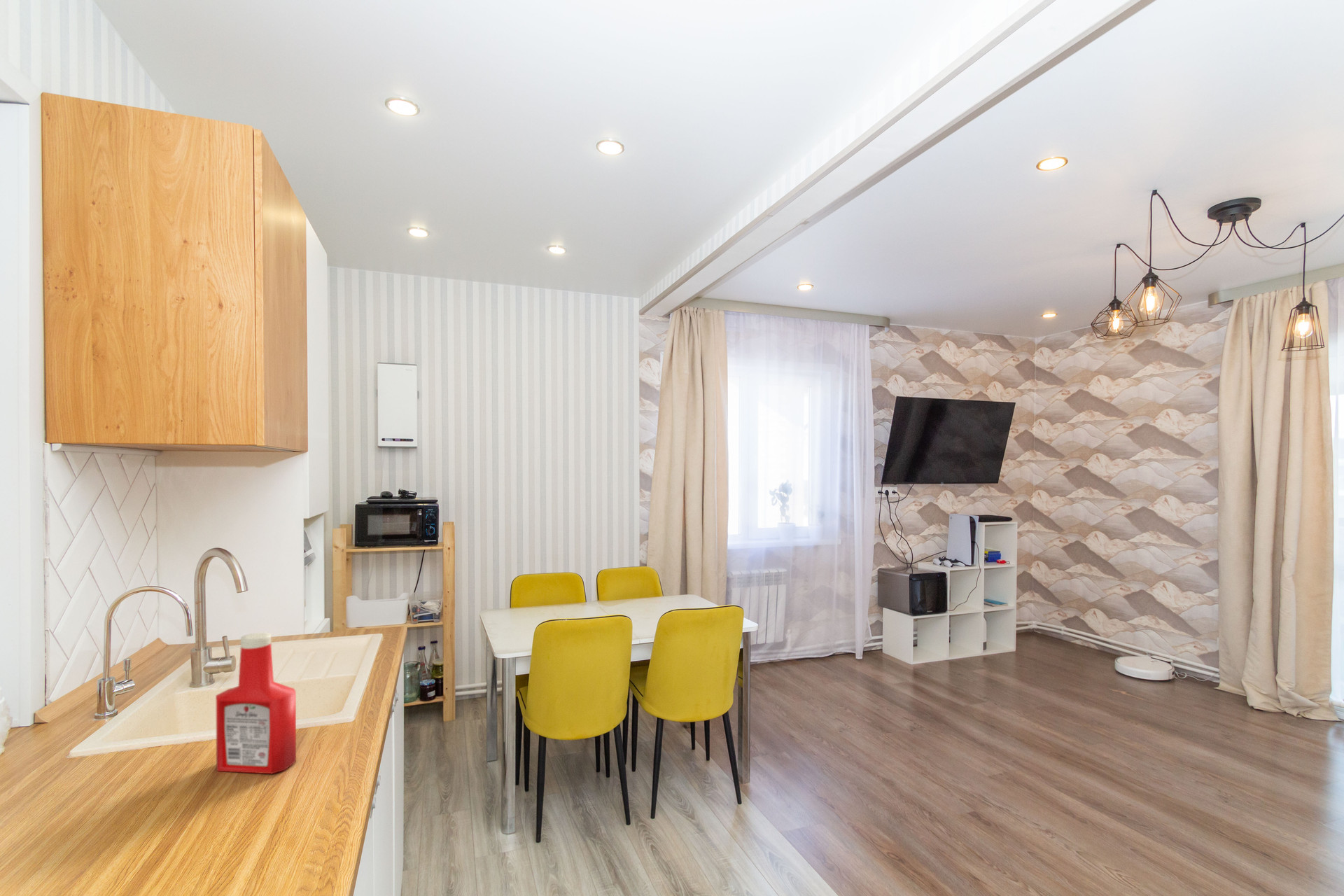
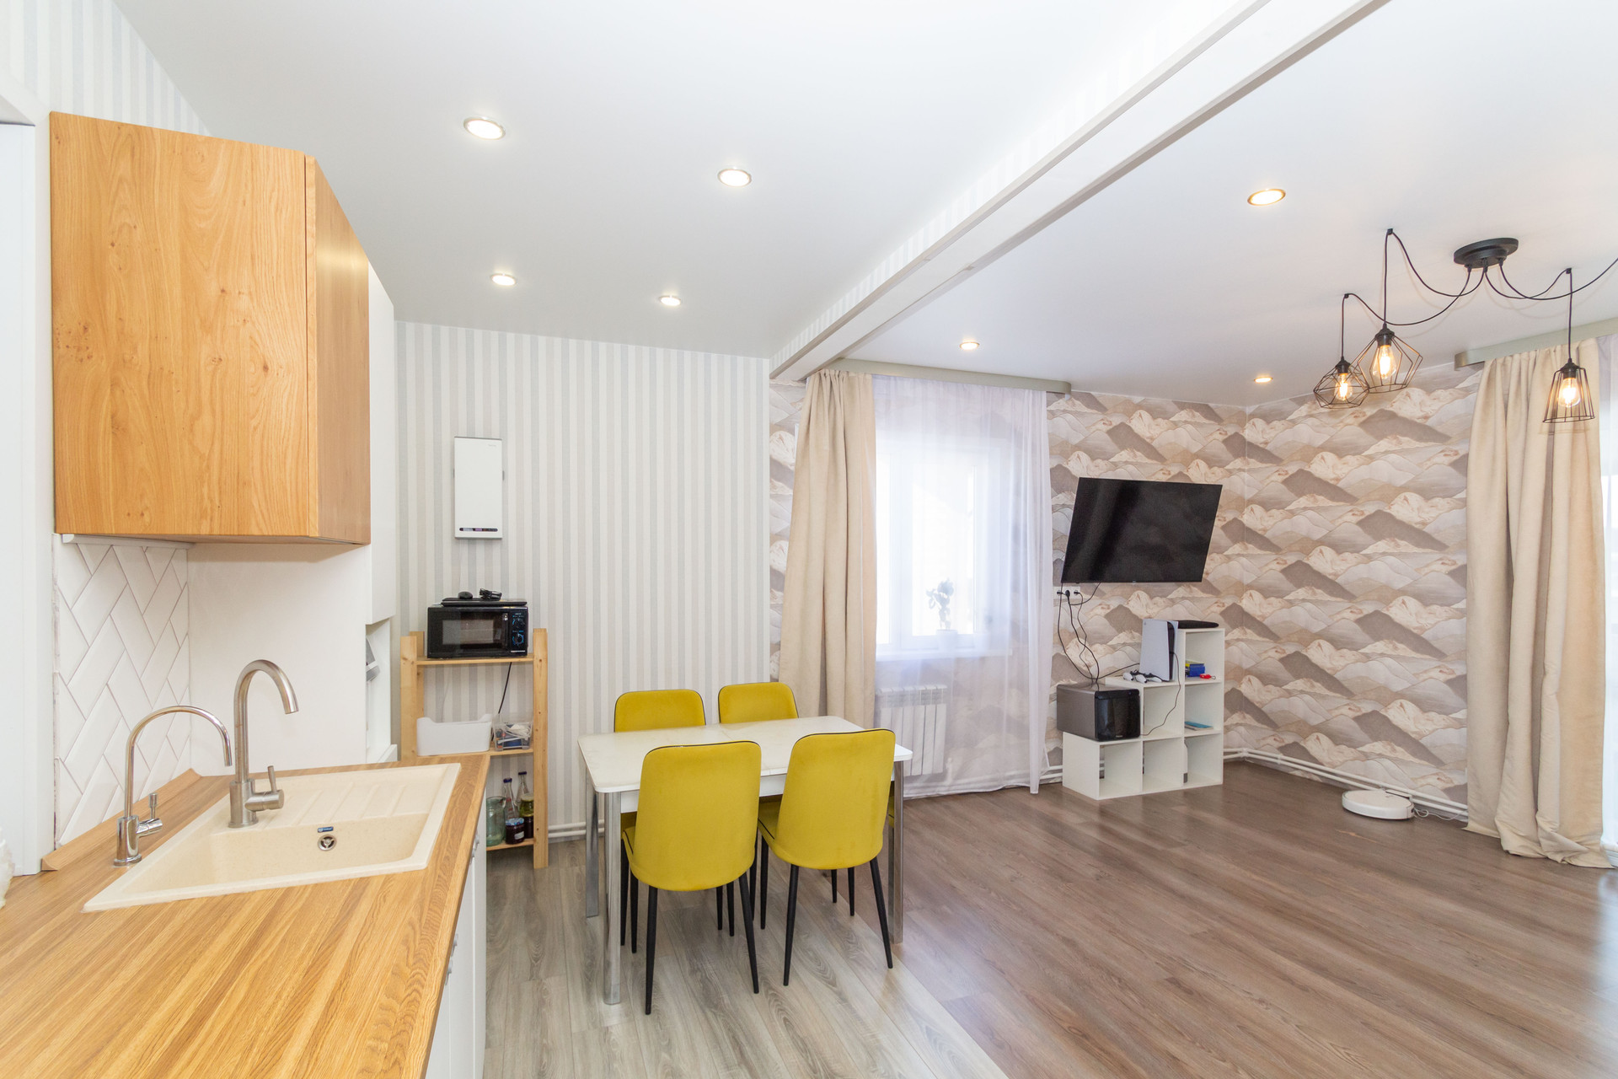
- soap bottle (256, 700)
